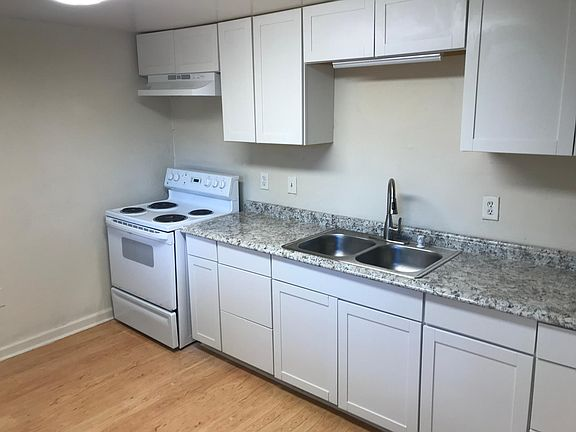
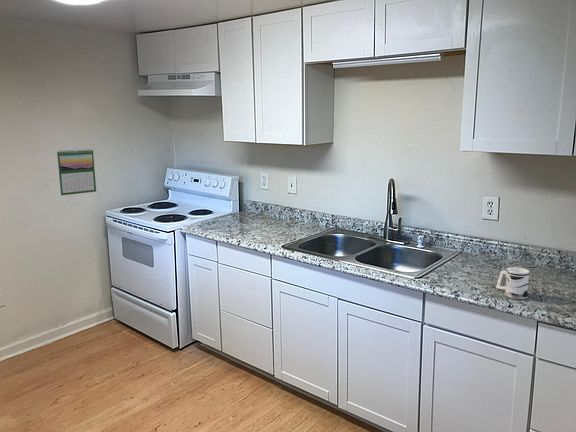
+ mug (512, 281)
+ calendar (77, 171)
